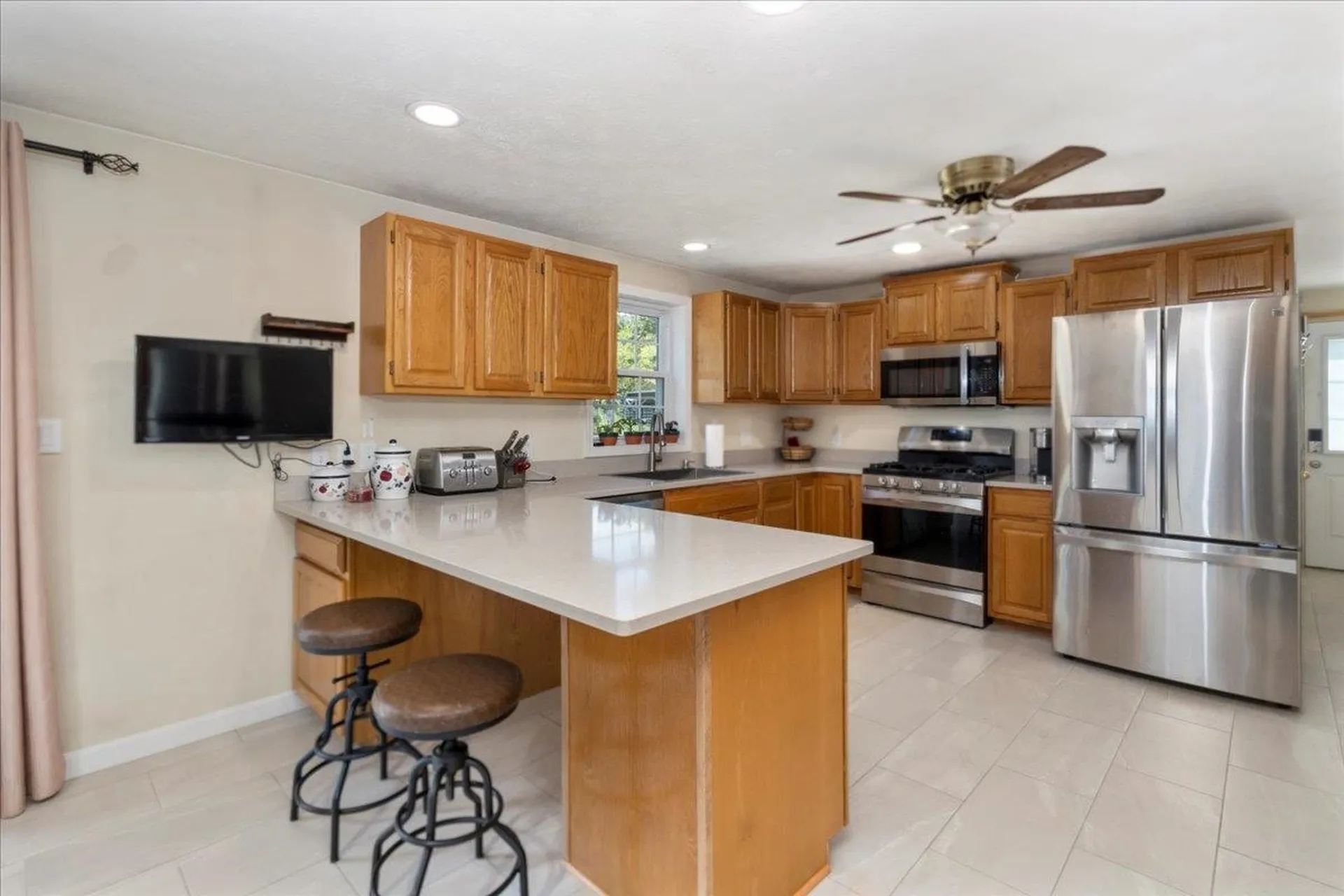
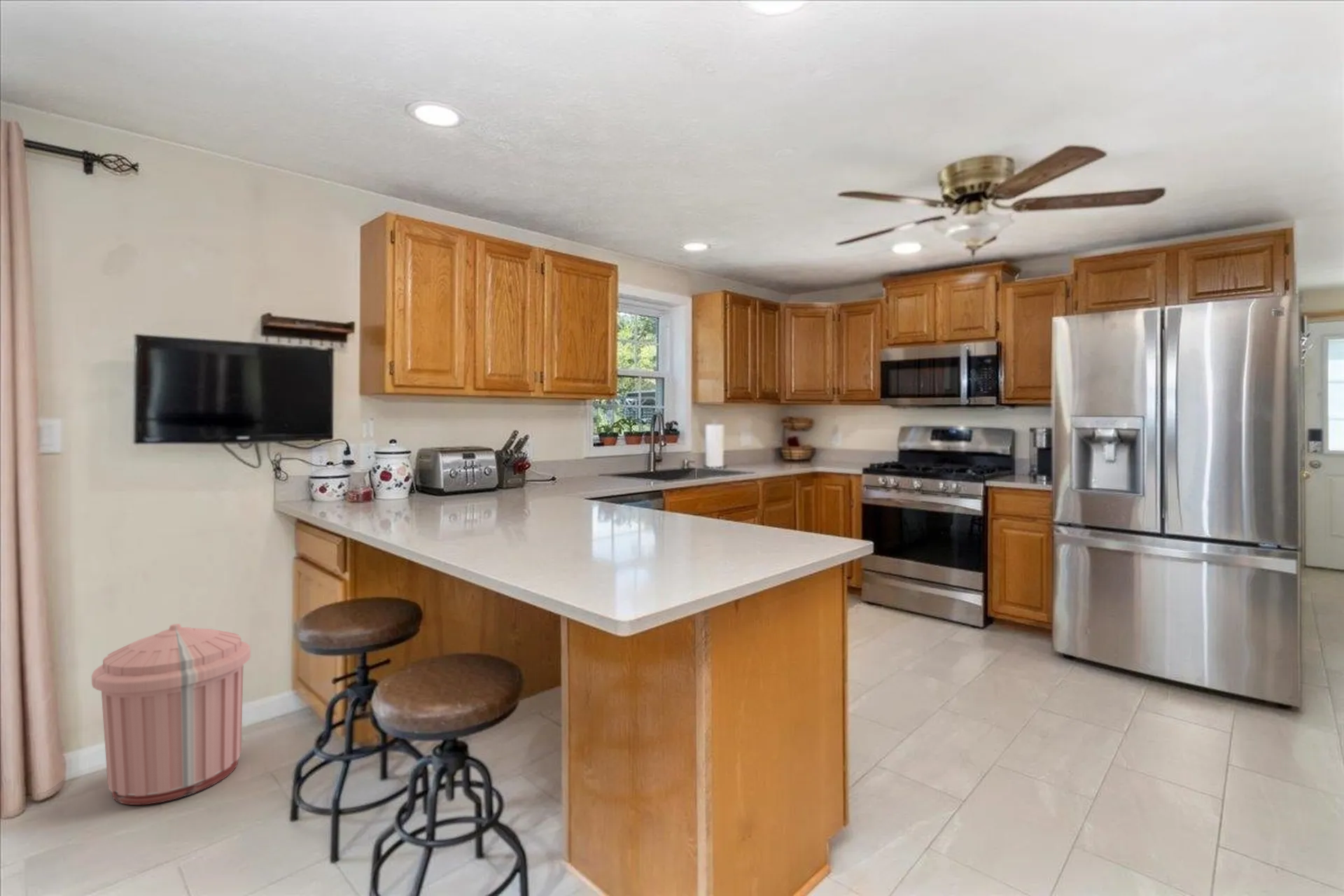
+ trash can (176, 700)
